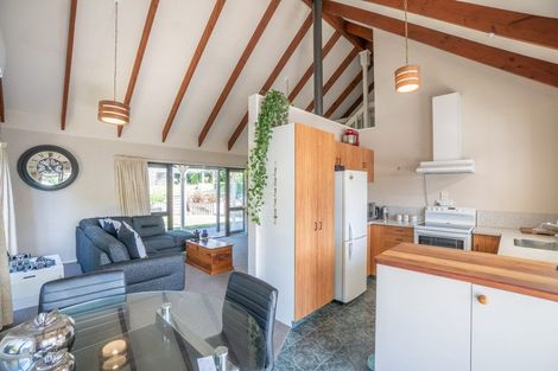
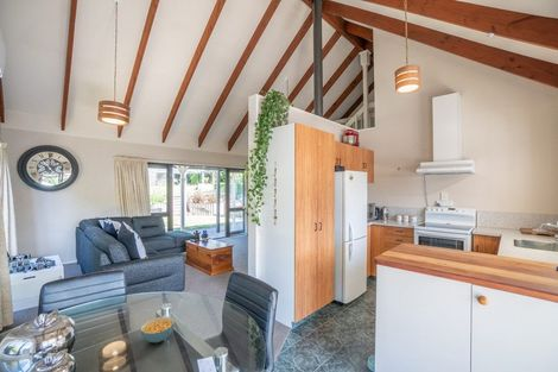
+ cereal bowl (158, 332)
